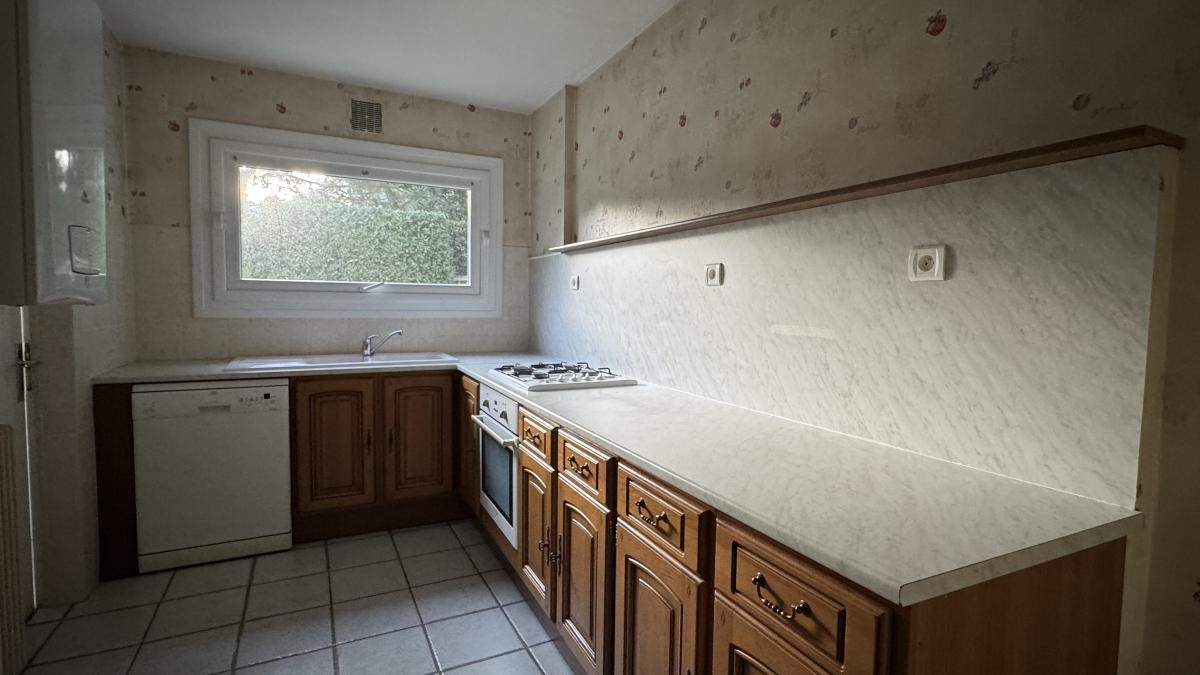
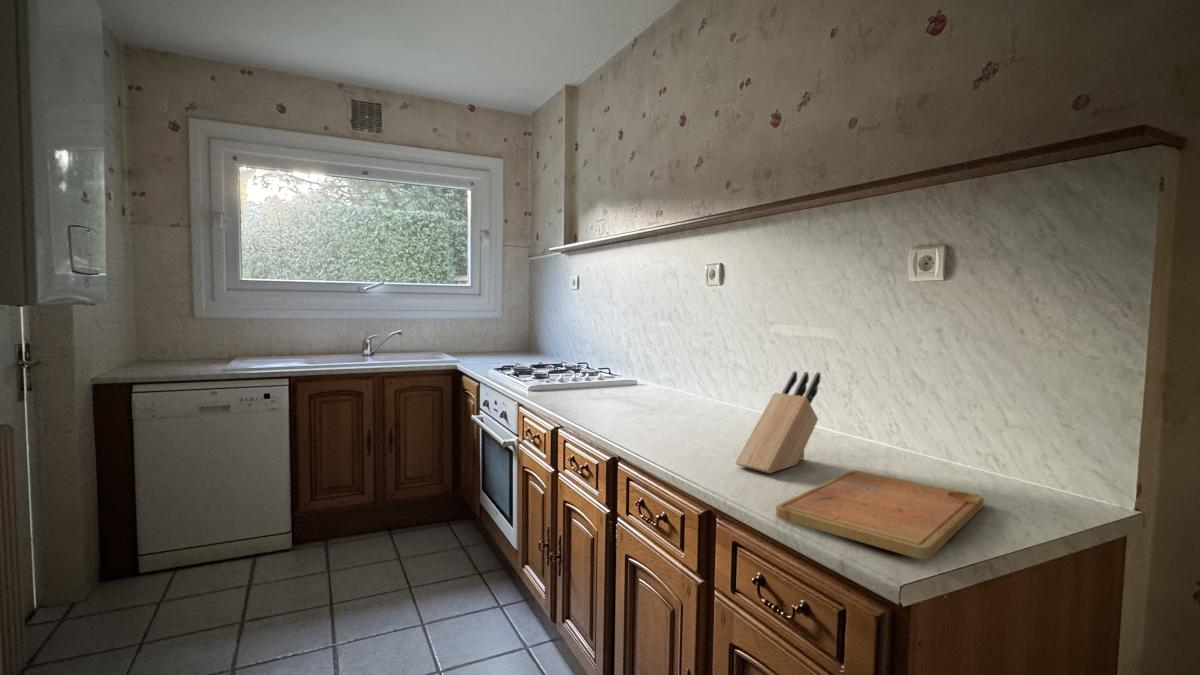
+ knife block (782, 417)
+ cutting board (882, 506)
